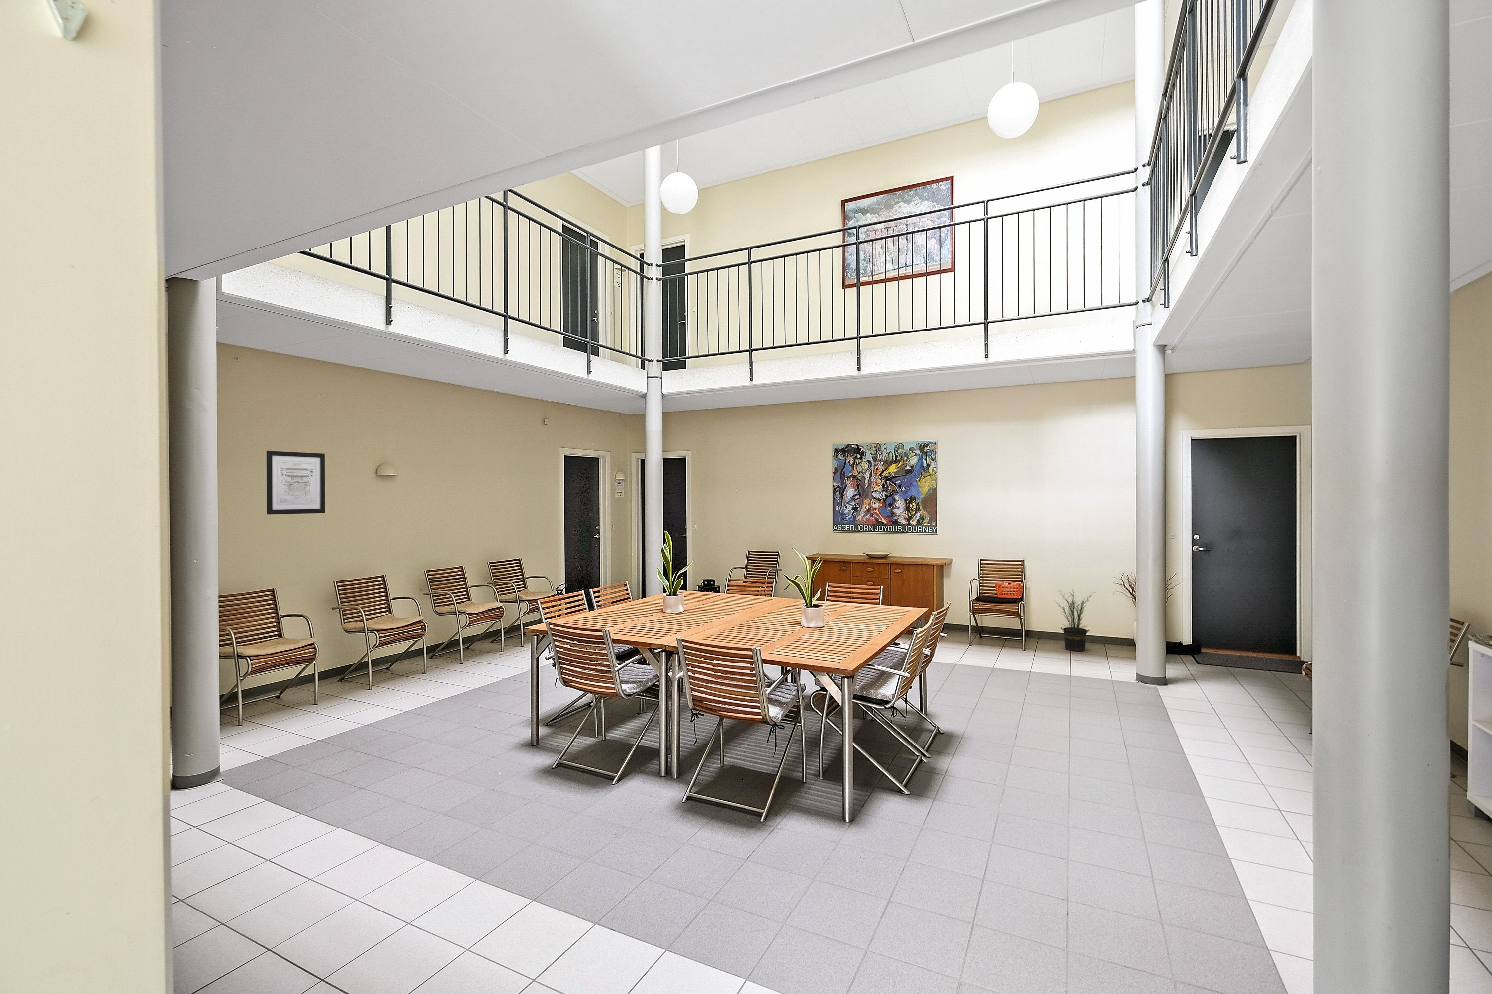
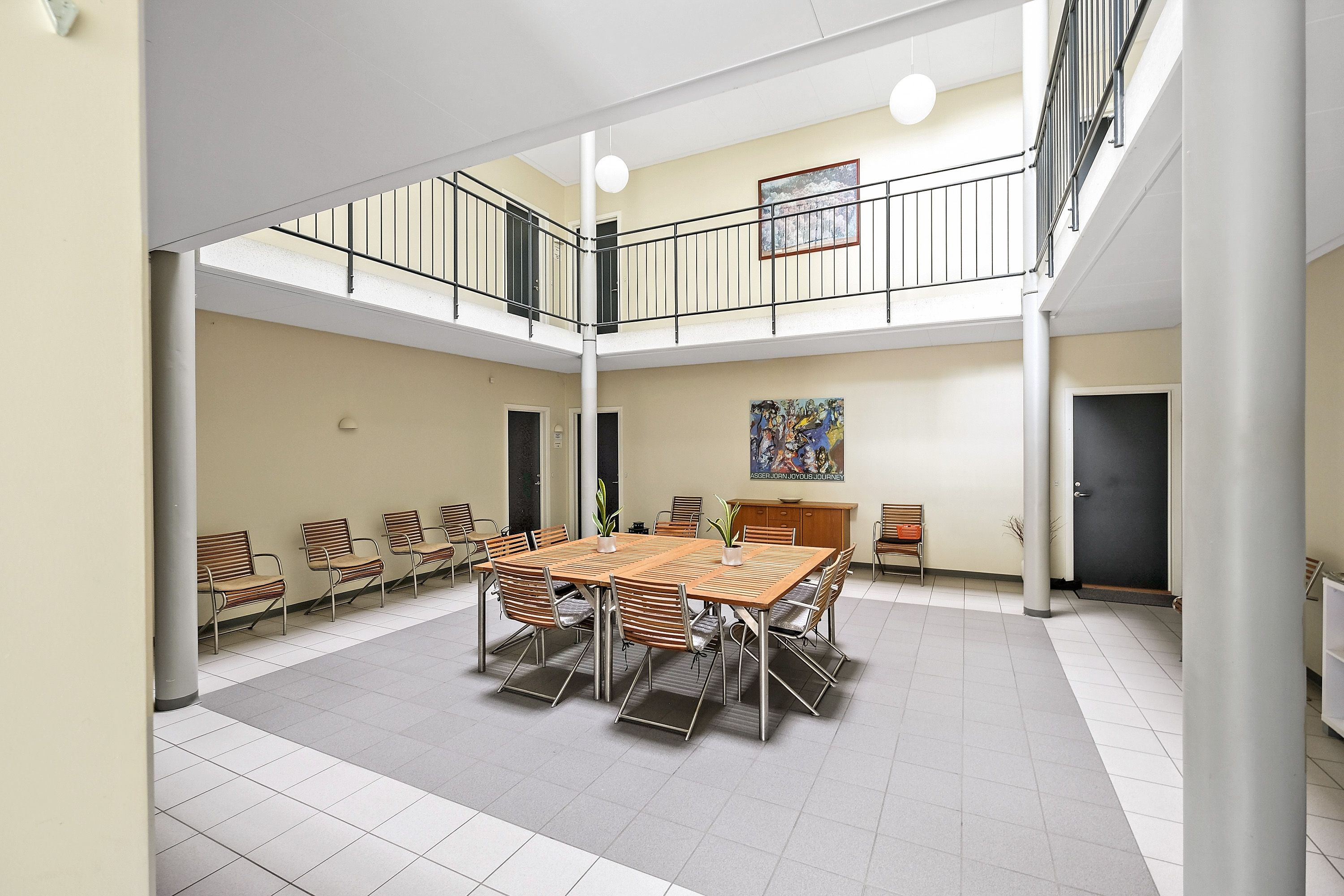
- wall art (296, 483)
- potted plant (1073, 619)
